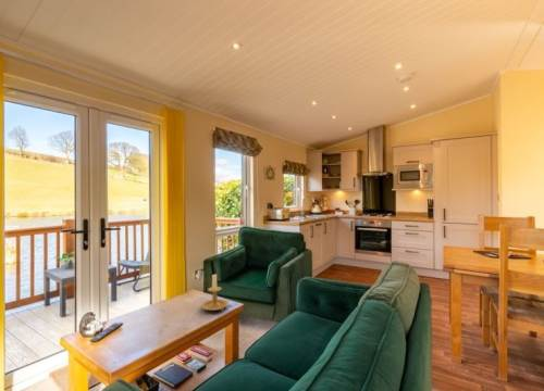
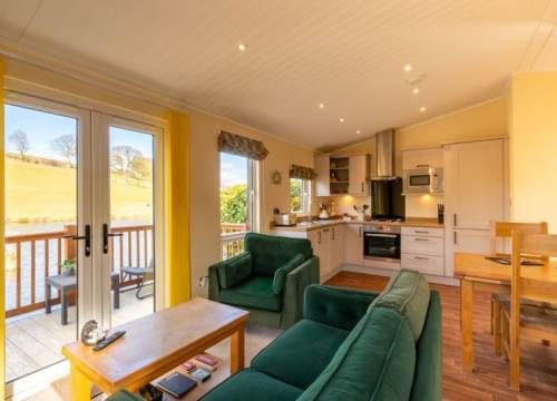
- candle holder (214, 290)
